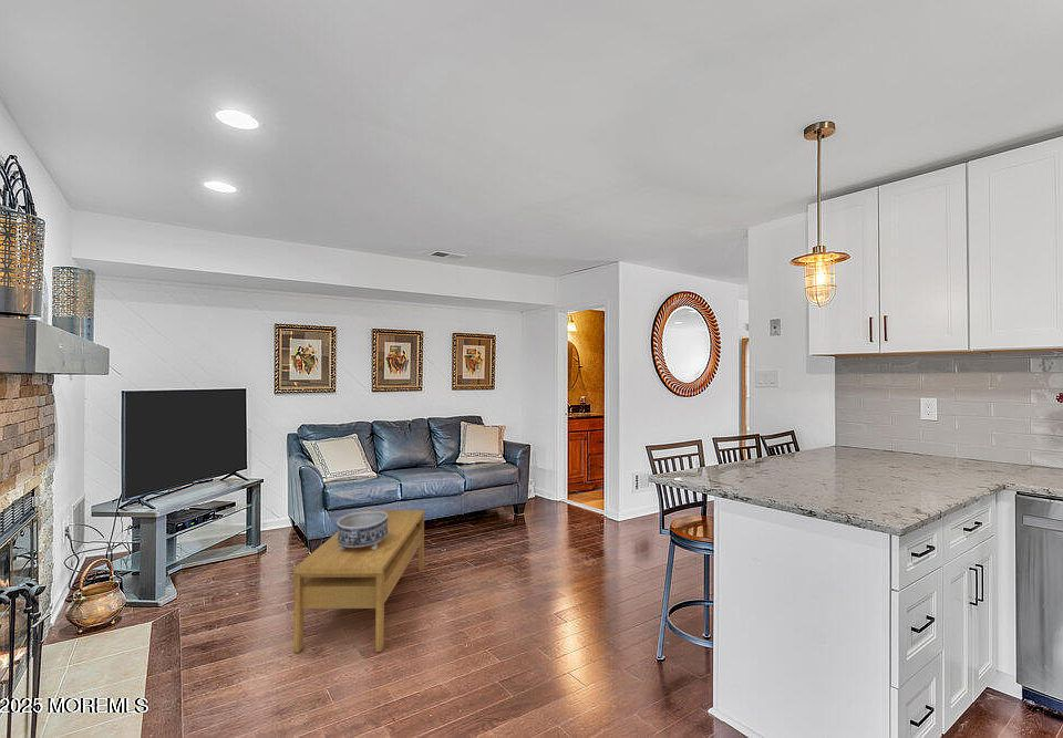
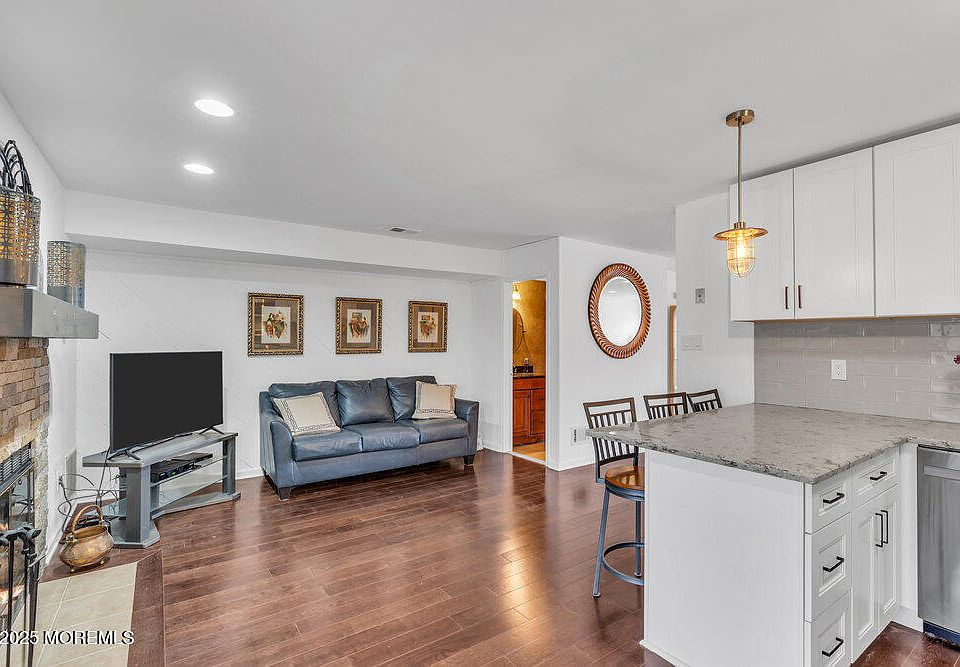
- coffee table (370, 568)
- decorative bowl (362, 530)
